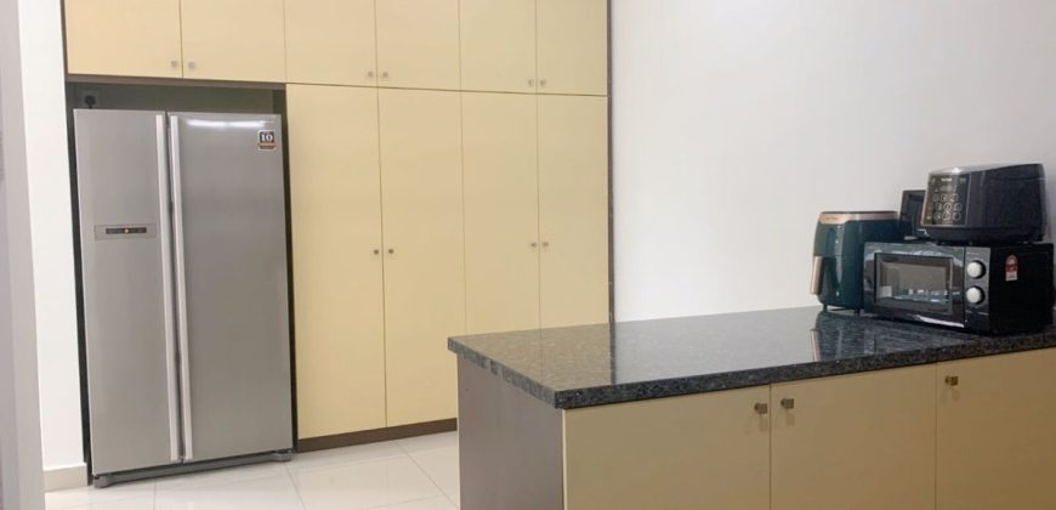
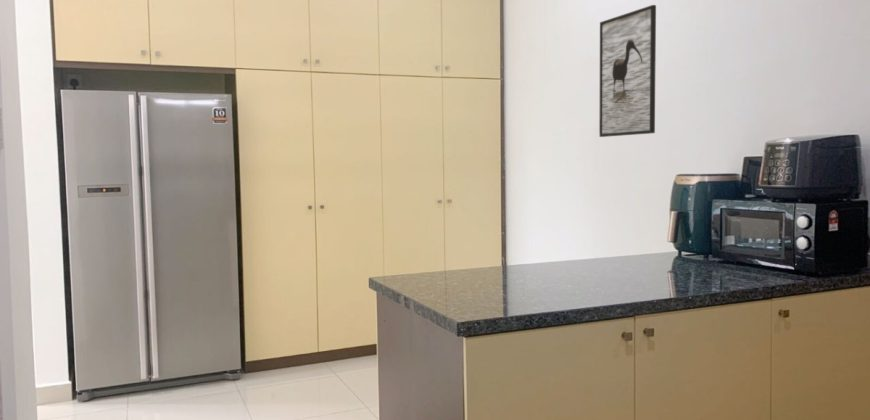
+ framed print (626, 75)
